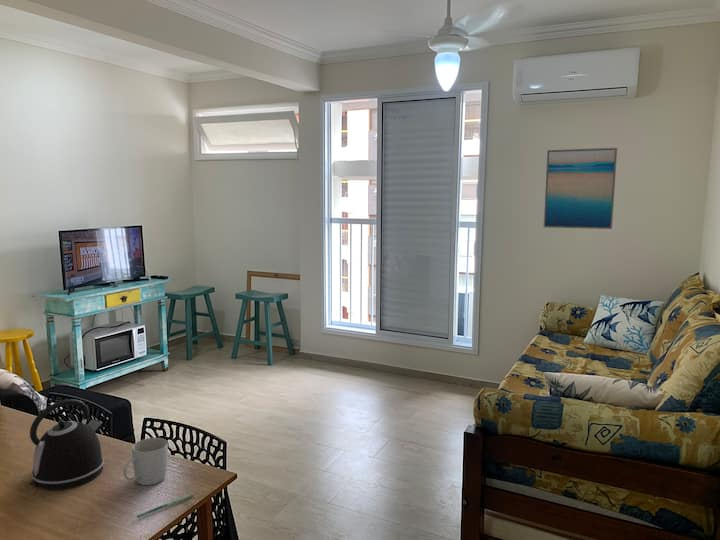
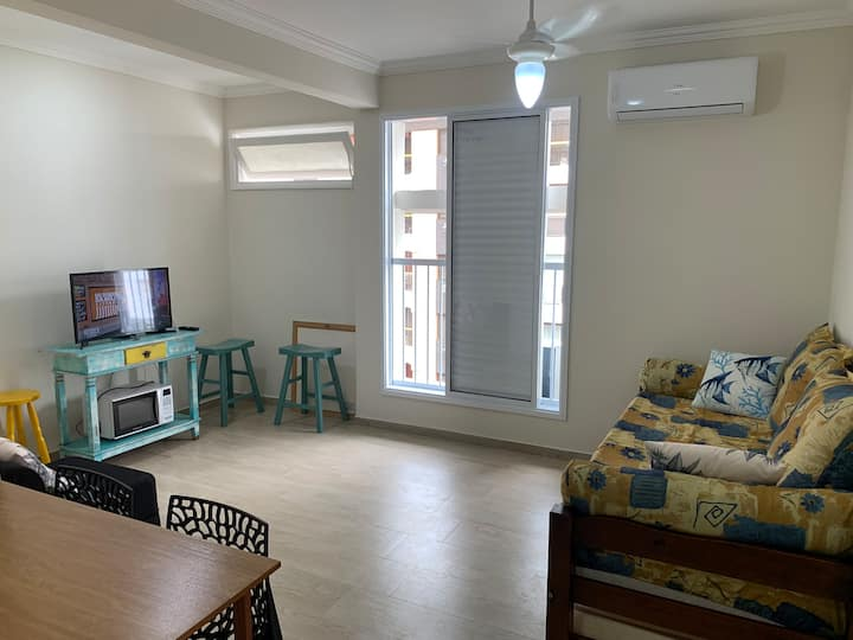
- pen (166, 505)
- wall art (579, 189)
- mug (144, 464)
- kettle (66, 437)
